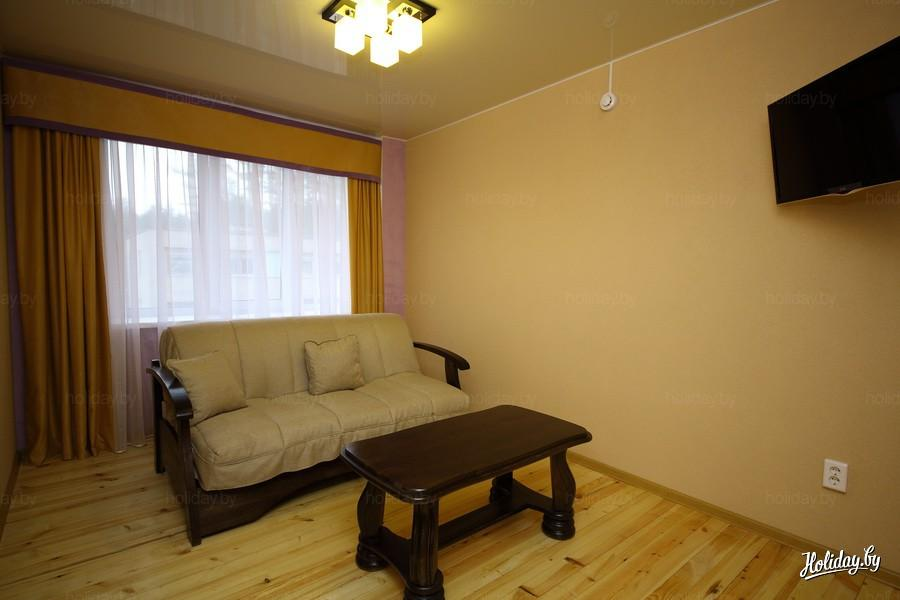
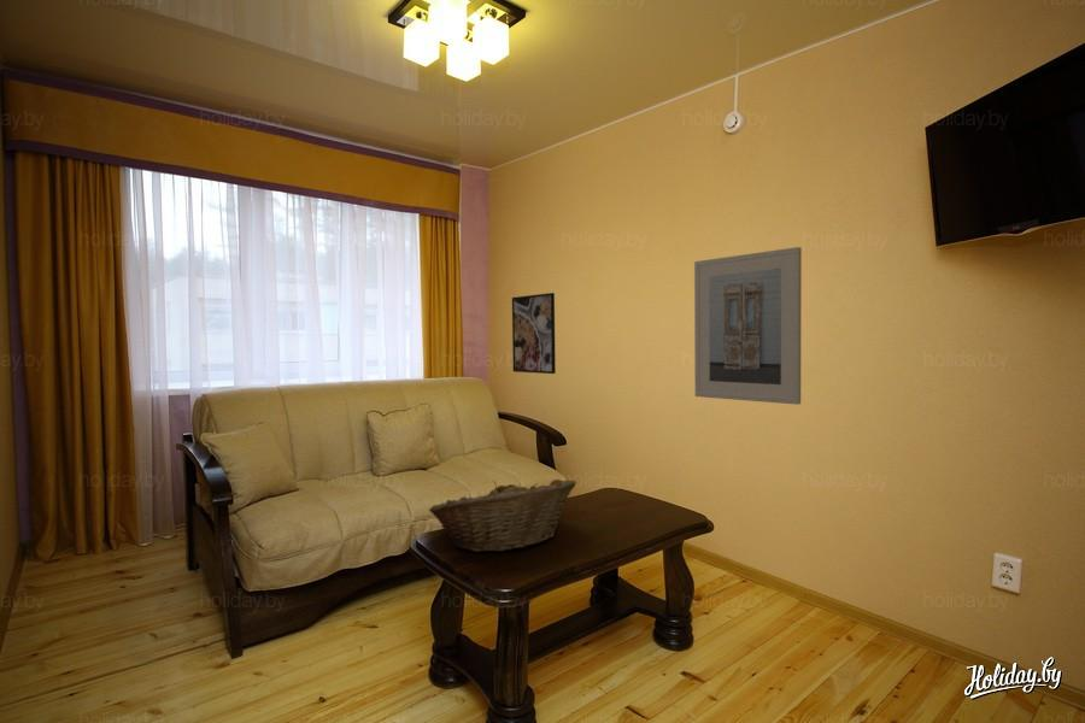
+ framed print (744, 328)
+ fruit basket (505, 507)
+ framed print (532, 334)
